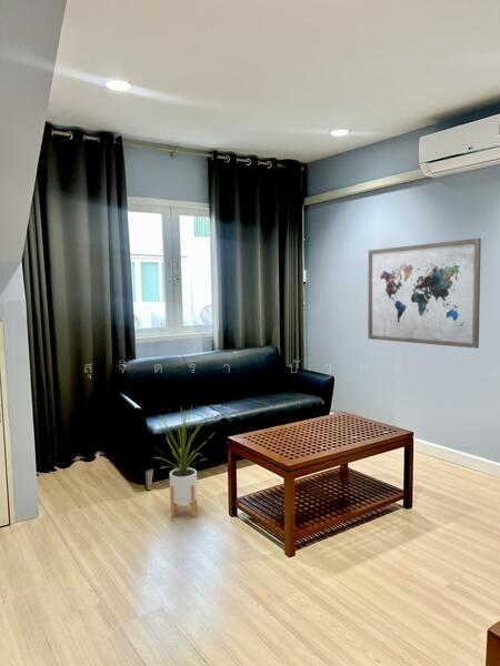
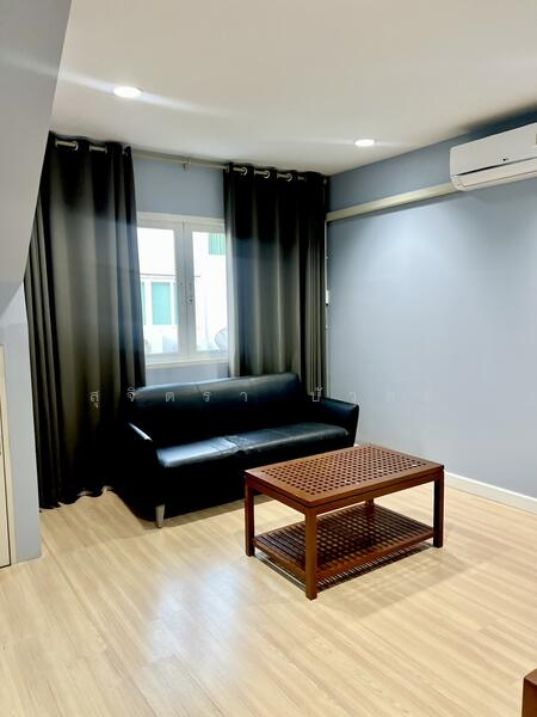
- house plant (181, 460)
- wall art (418, 294)
